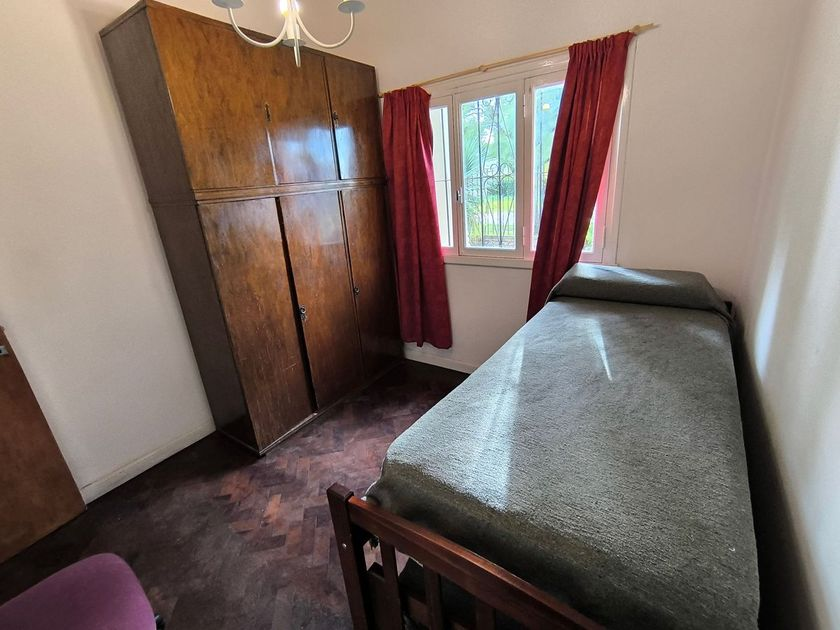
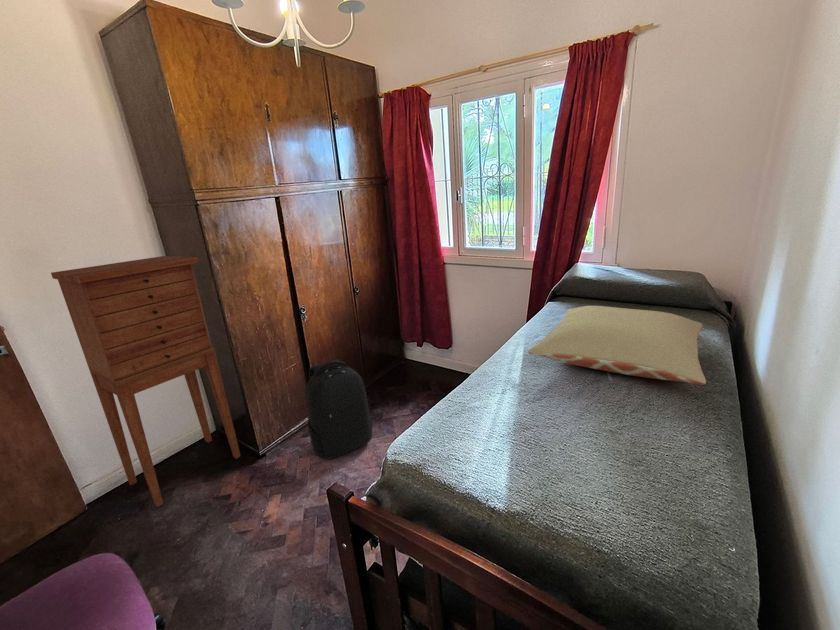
+ backpack (336, 404)
+ cabinet (160, 376)
+ pillow (620, 337)
